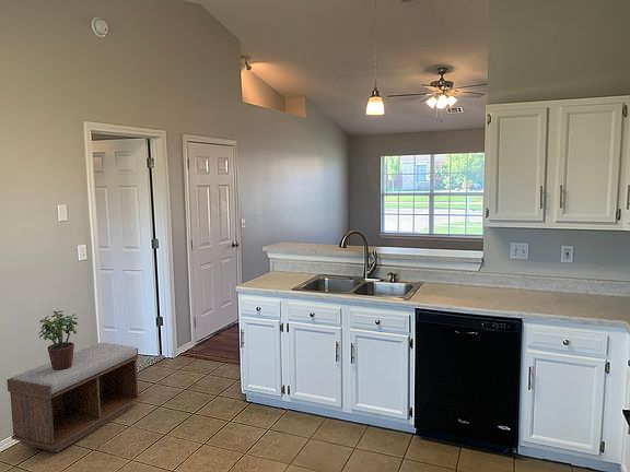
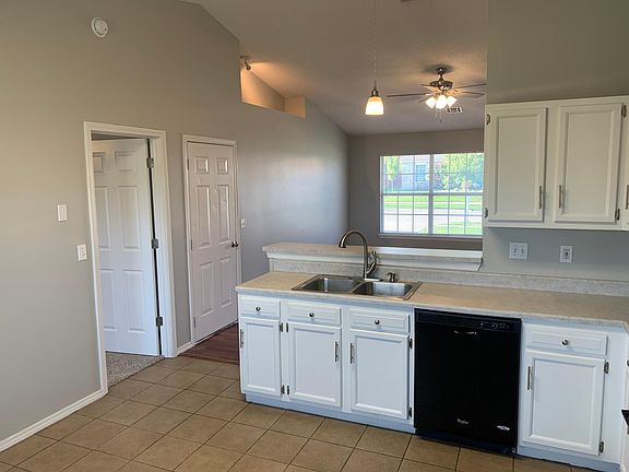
- bench (80, 391)
- potted plant (61, 340)
